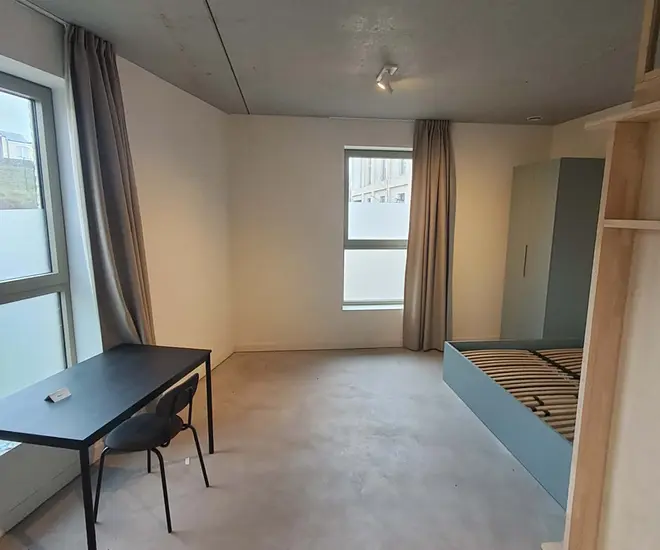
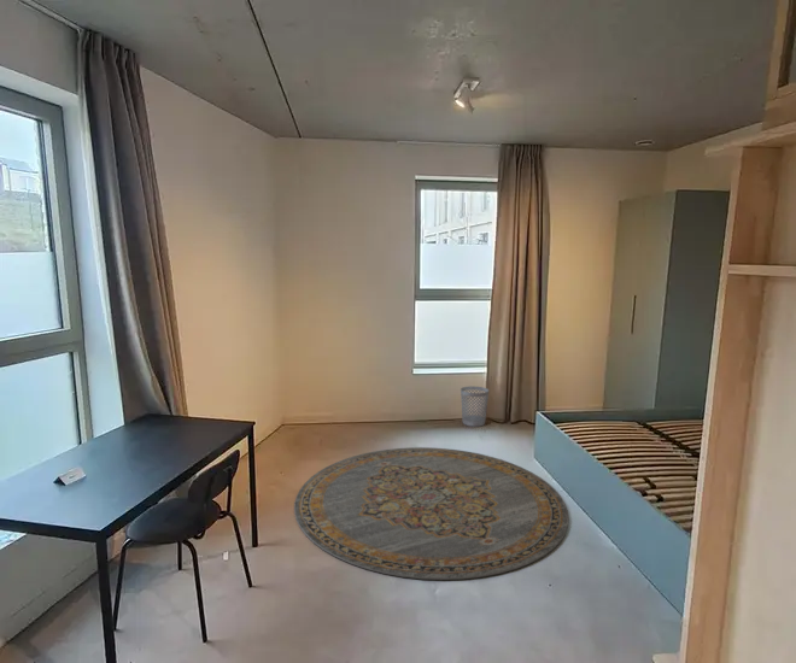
+ wastebasket (474, 406)
+ rug (429, 497)
